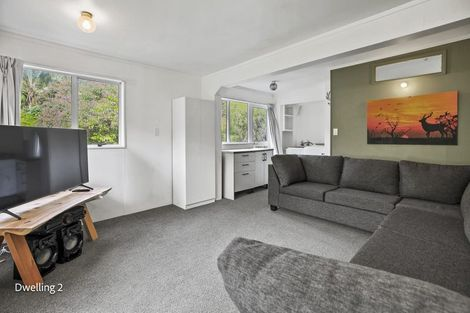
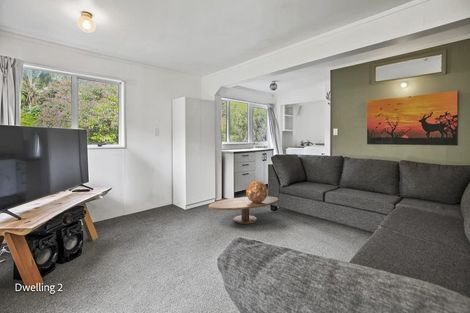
+ decorative sphere (256, 191)
+ coffee table (245, 210)
